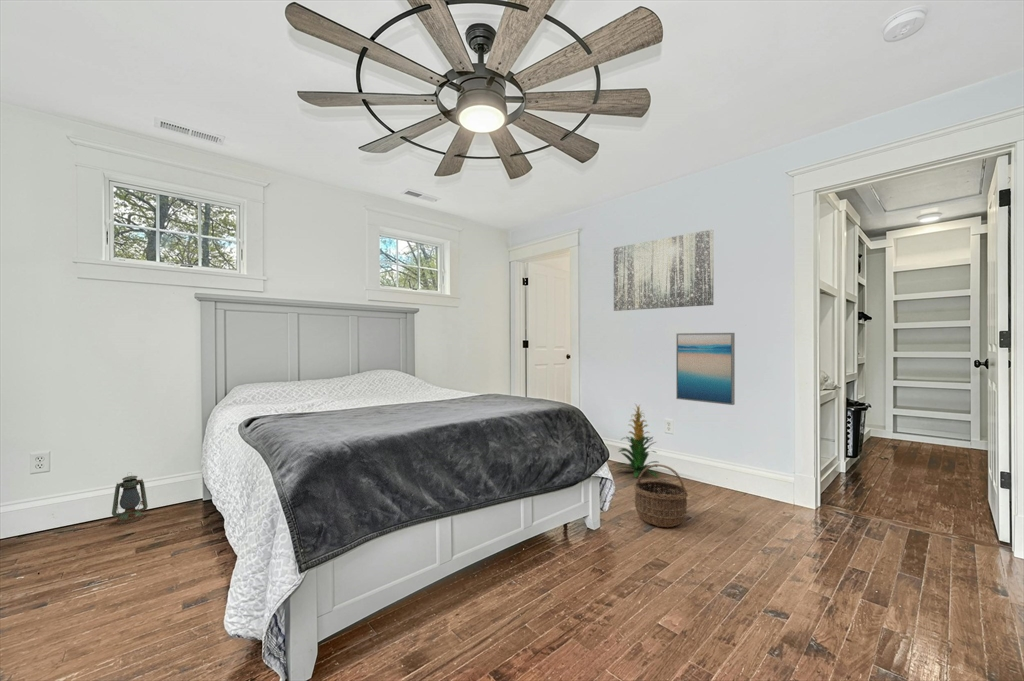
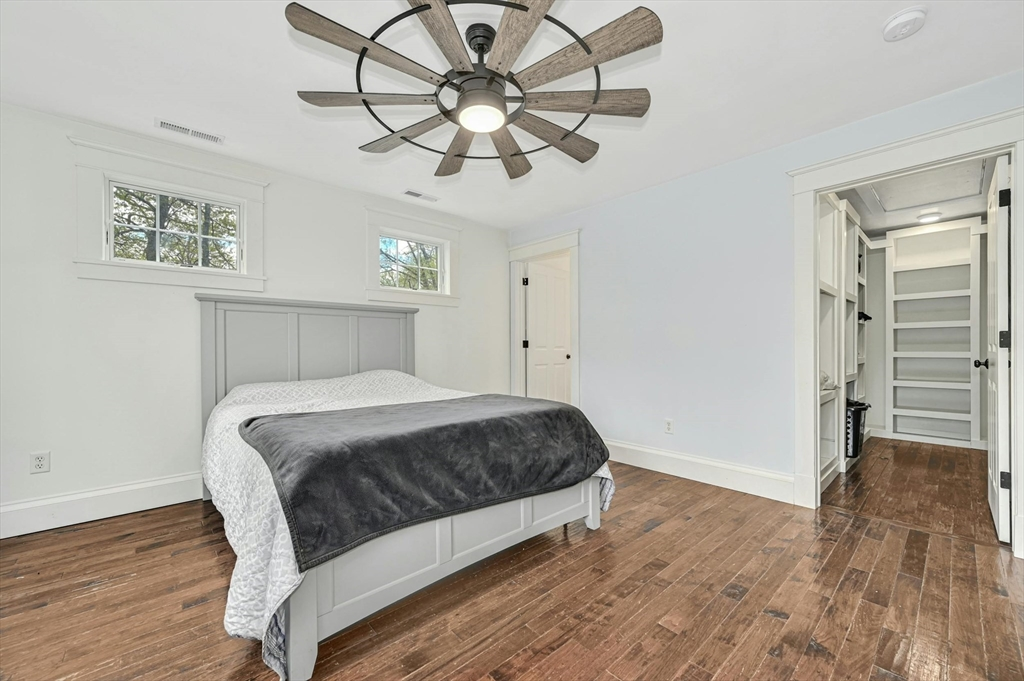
- wall art (659, 274)
- indoor plant (638, 437)
- wall art (704, 367)
- wicker basket (660, 493)
- lantern (130, 496)
